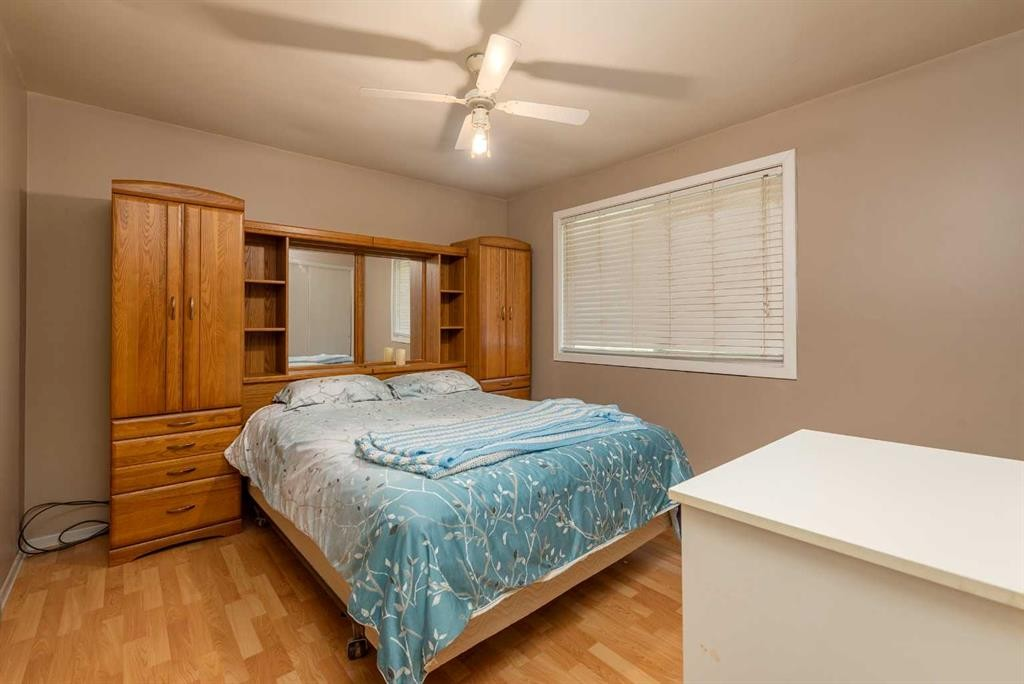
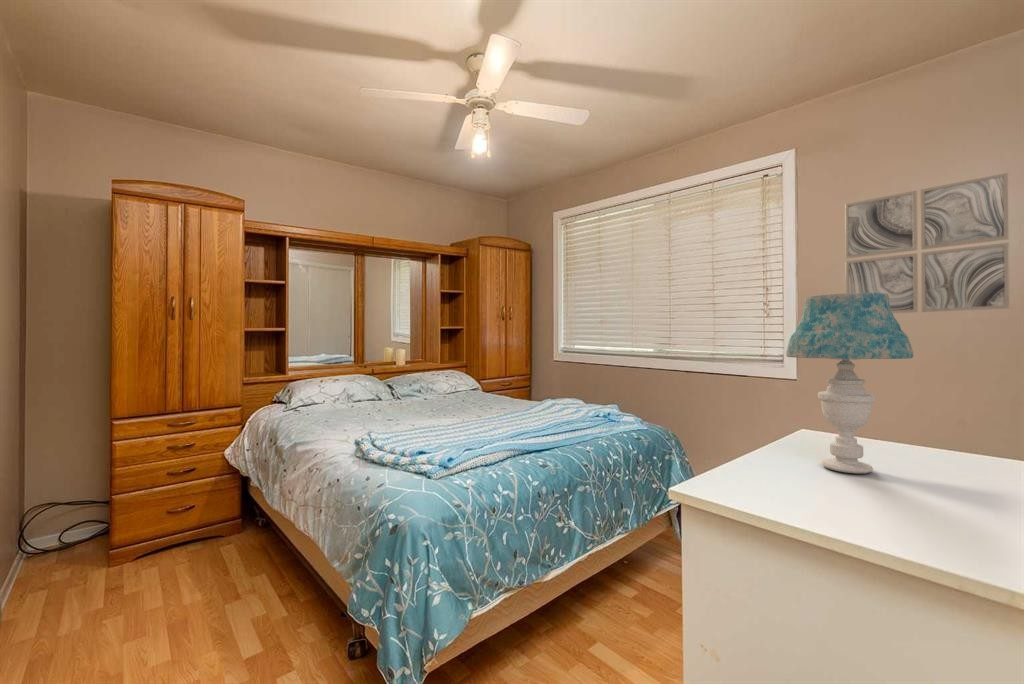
+ table lamp (845, 382)
+ wall art (917, 249)
